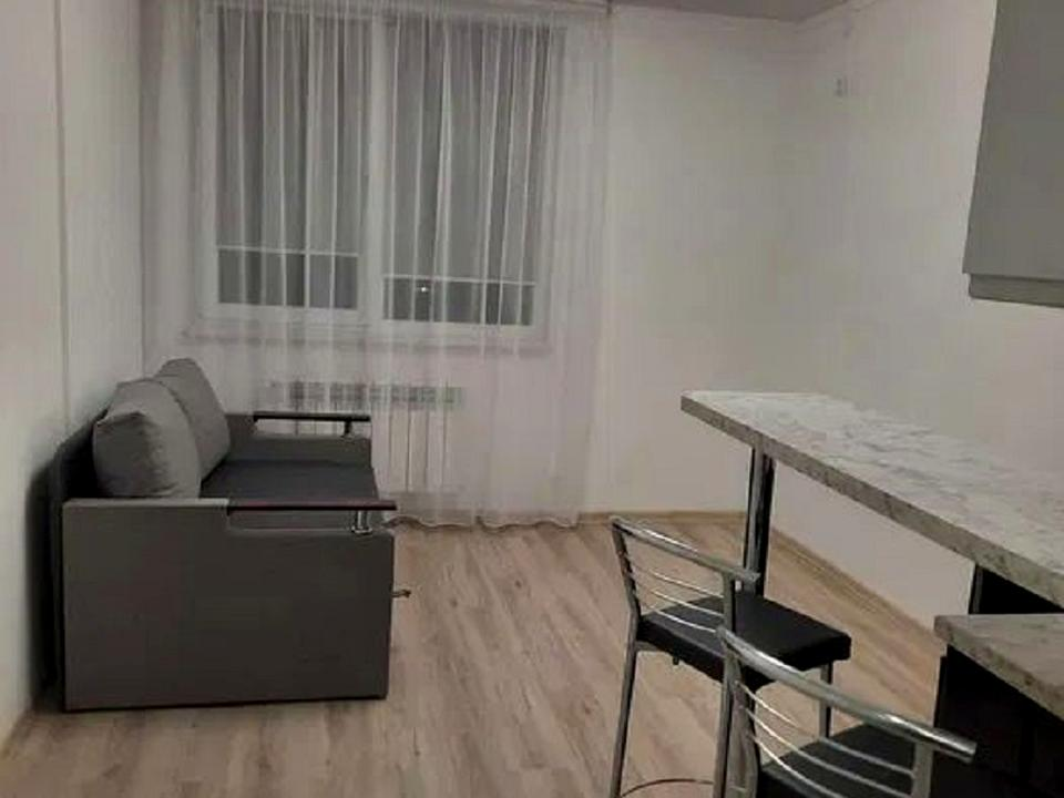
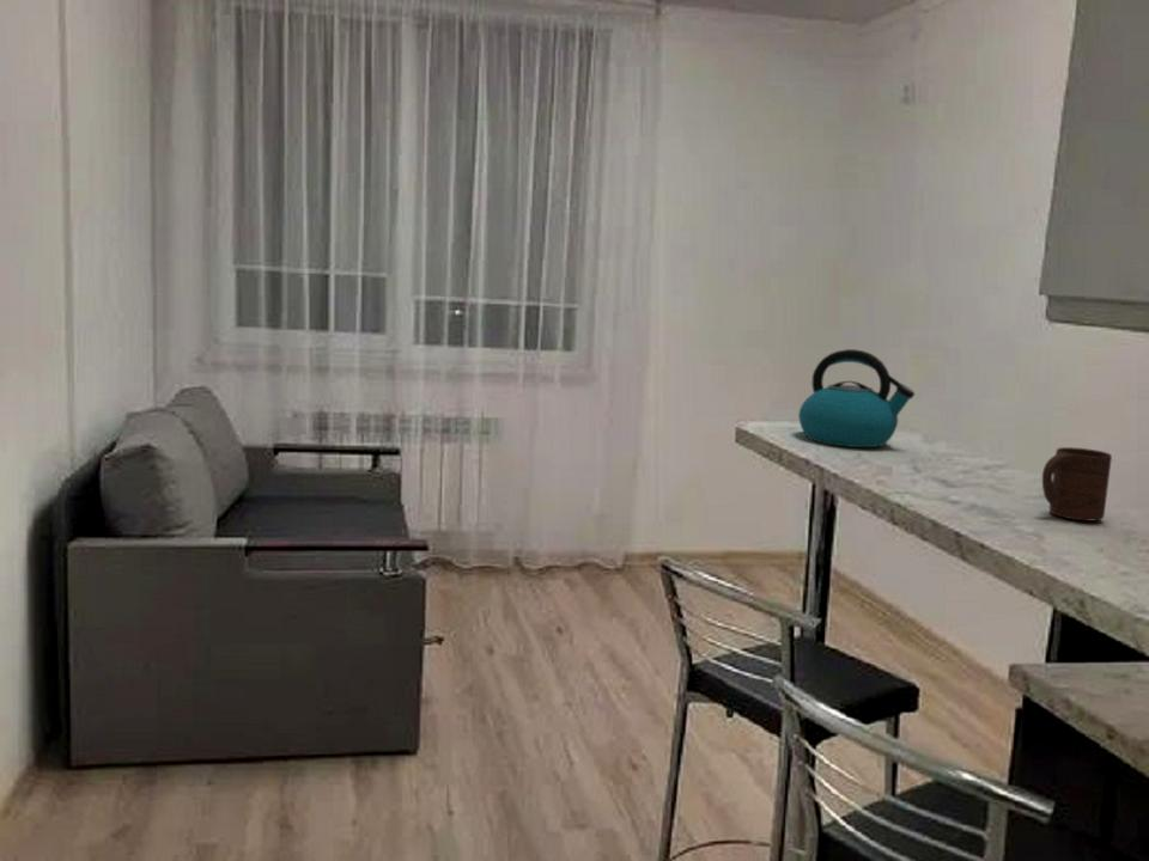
+ cup (1076, 484)
+ kettle (856, 396)
